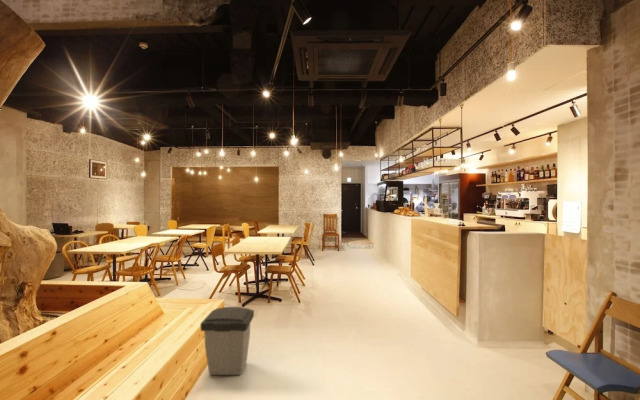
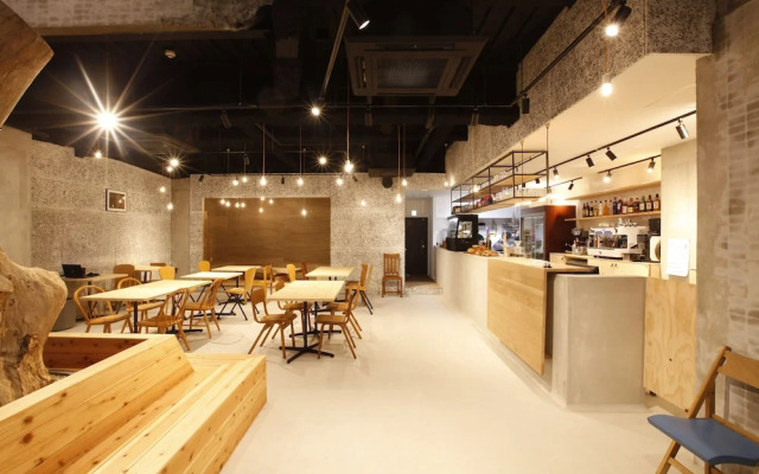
- trash can (228, 340)
